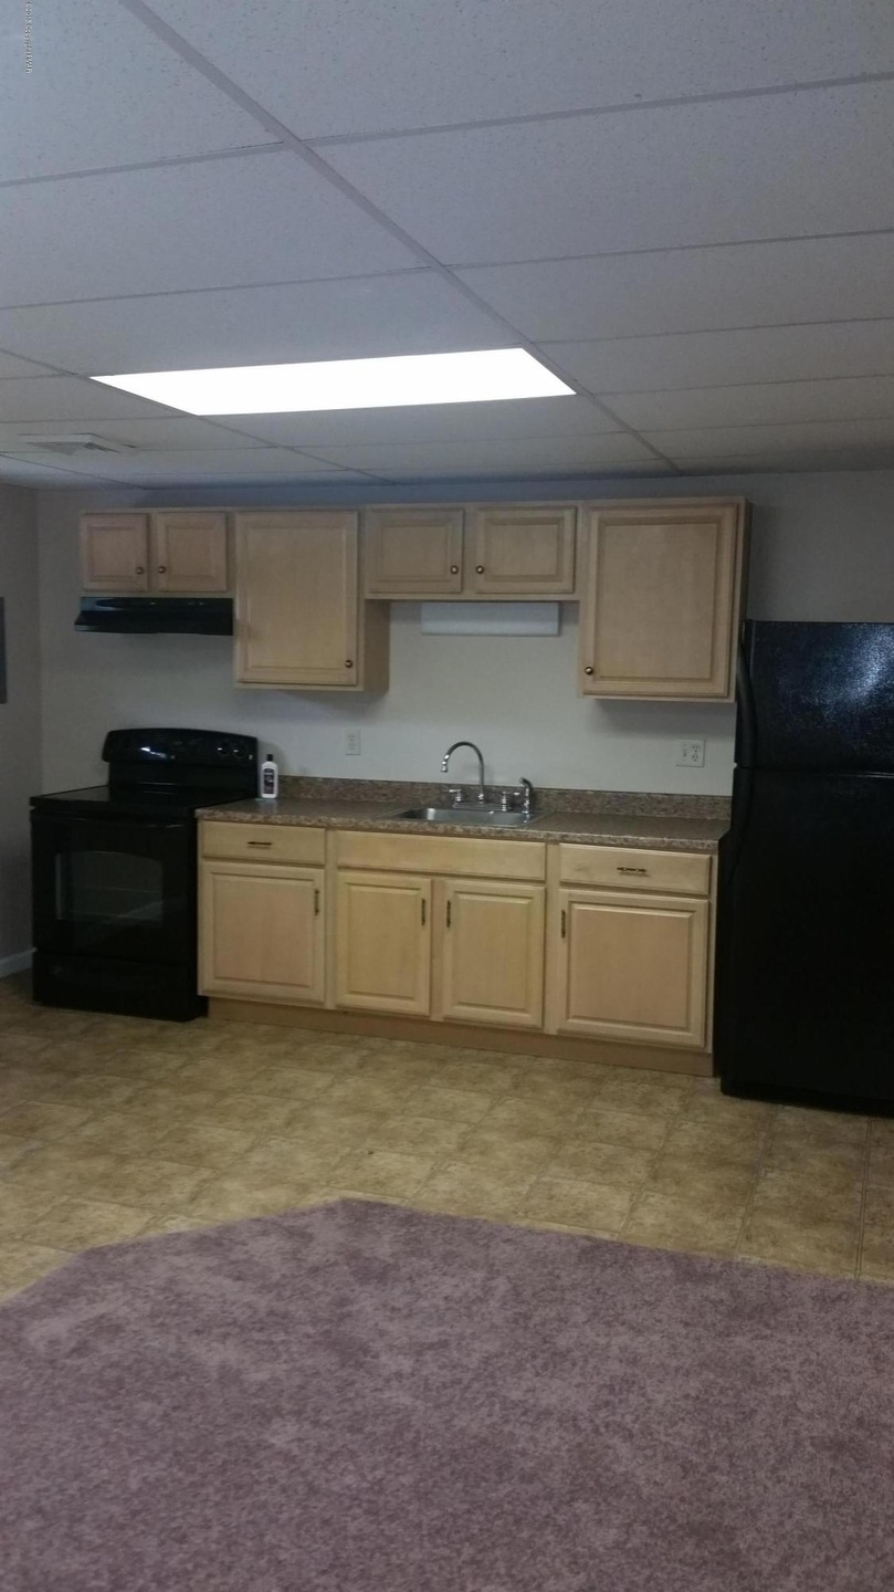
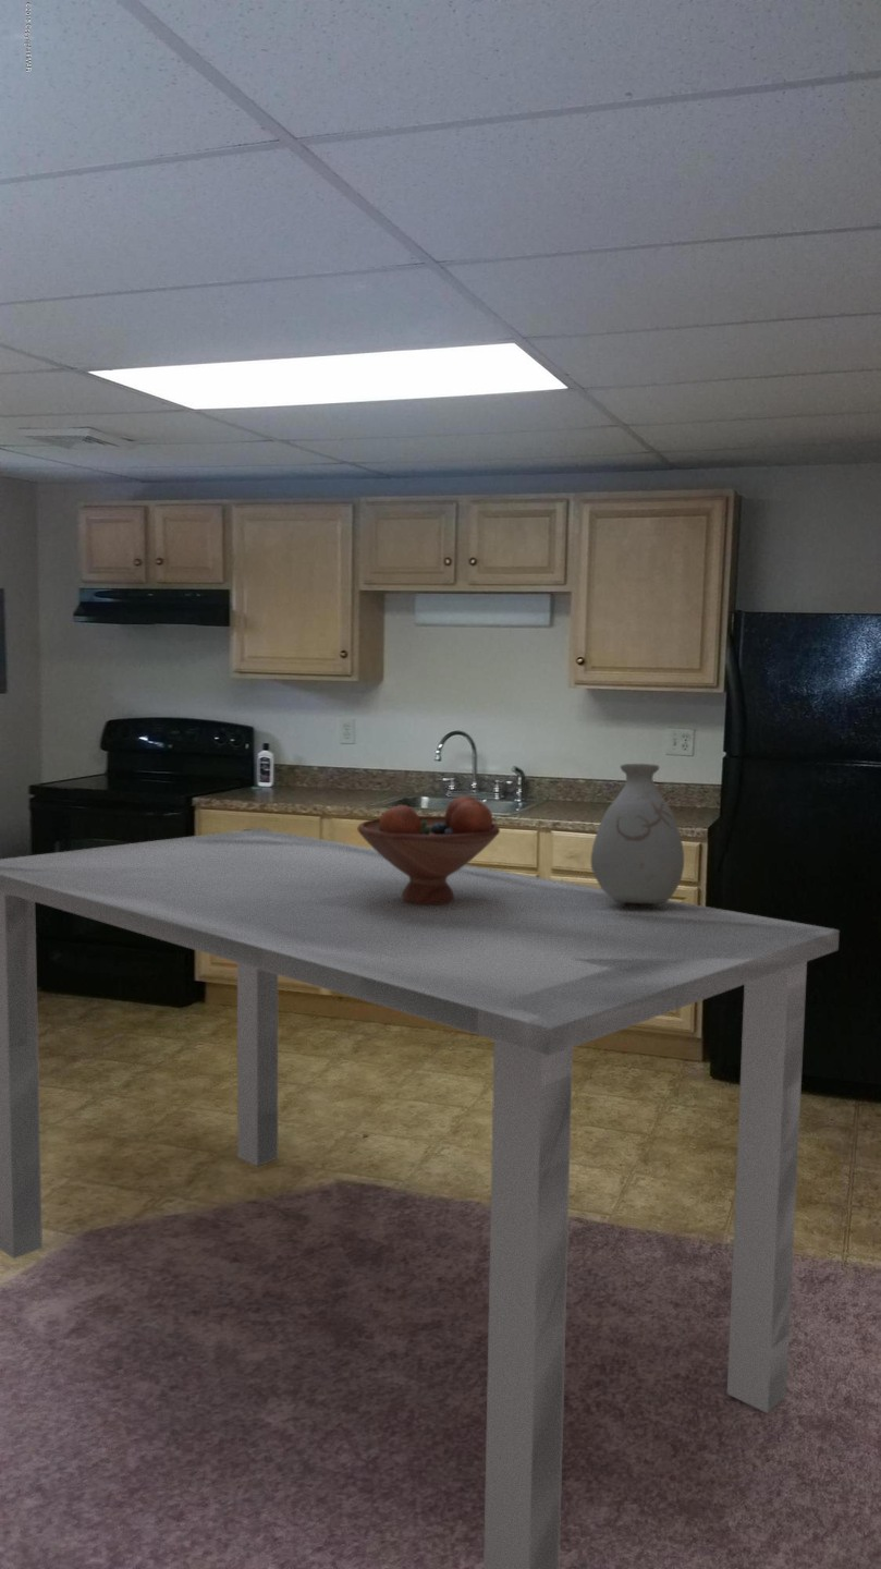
+ dining table (277, 1107)
+ fruit bowl (428, 848)
+ vase (637, 834)
